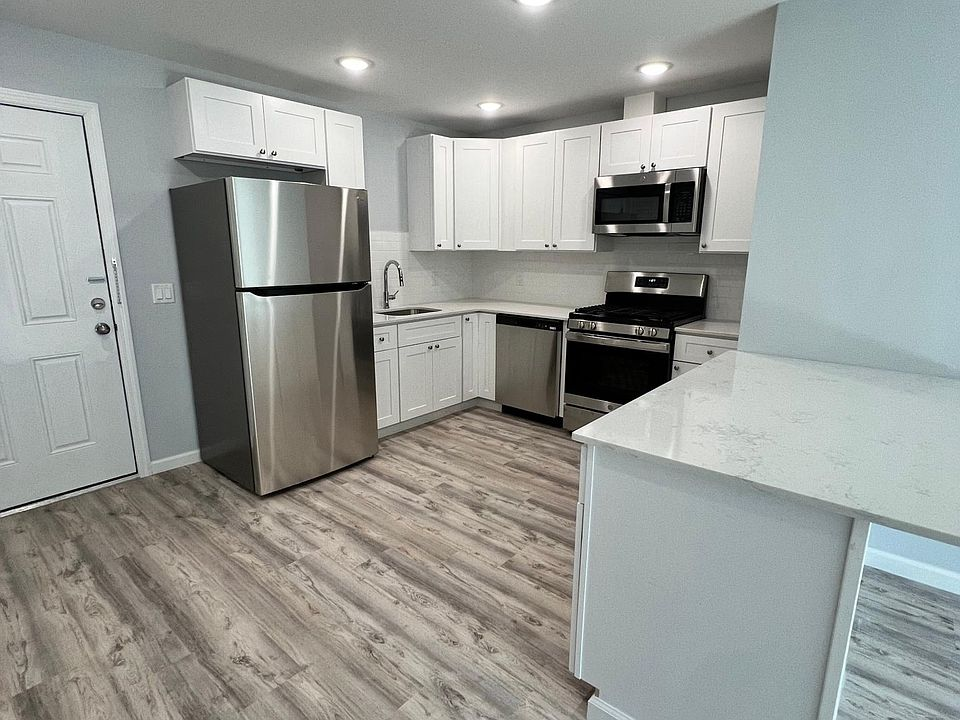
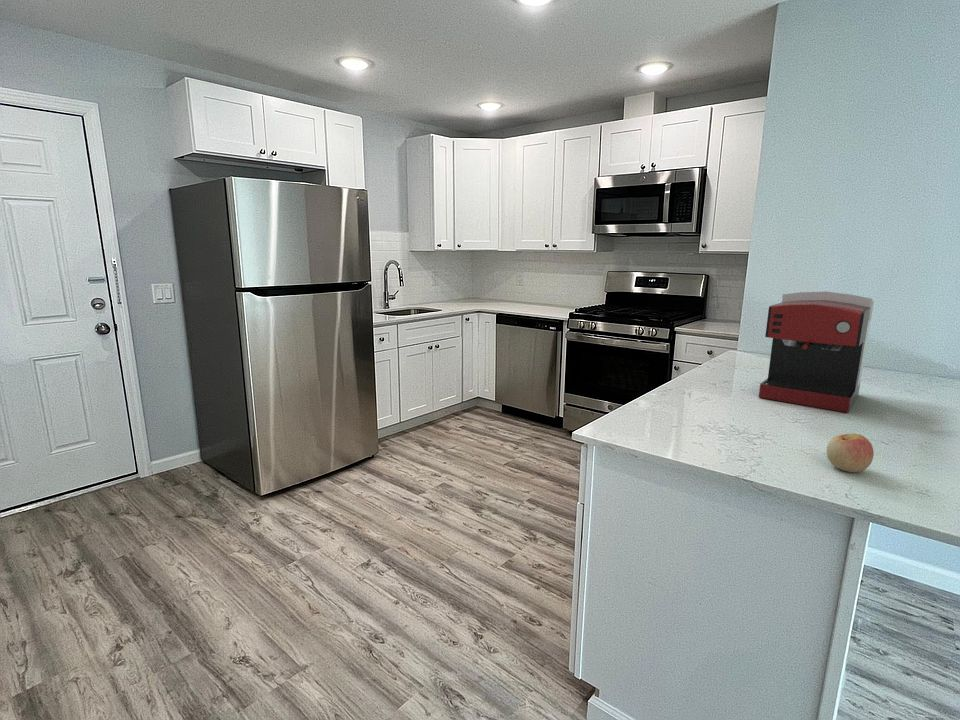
+ coffee maker (813, 346)
+ apple (849, 451)
